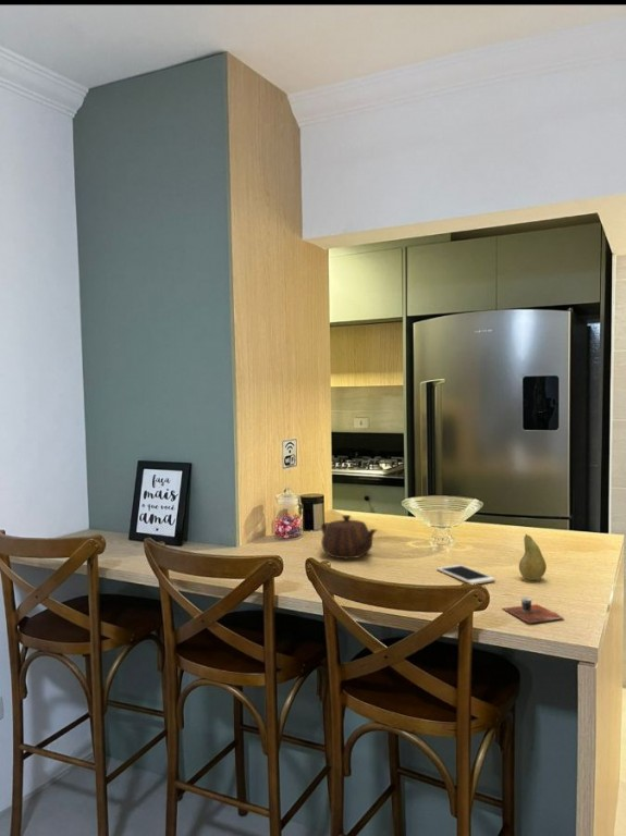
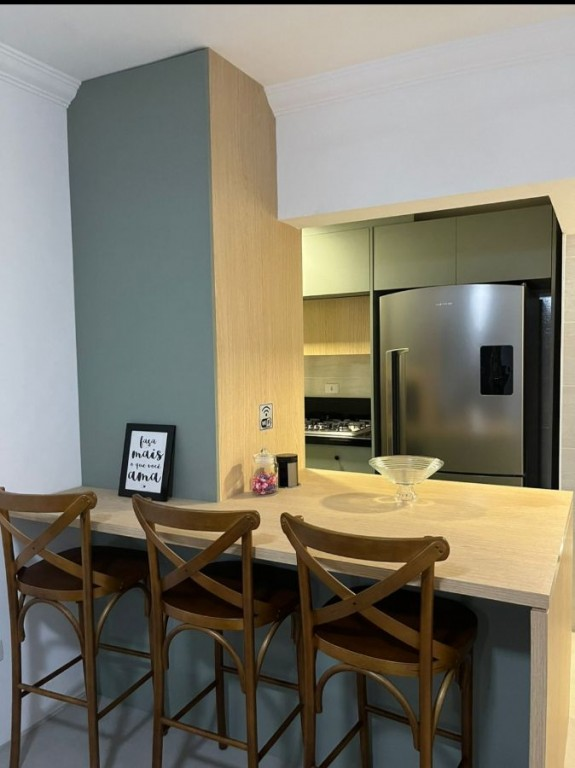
- fruit (532, 556)
- cell phone (465, 574)
- teapot (348, 536)
- cup (532, 606)
